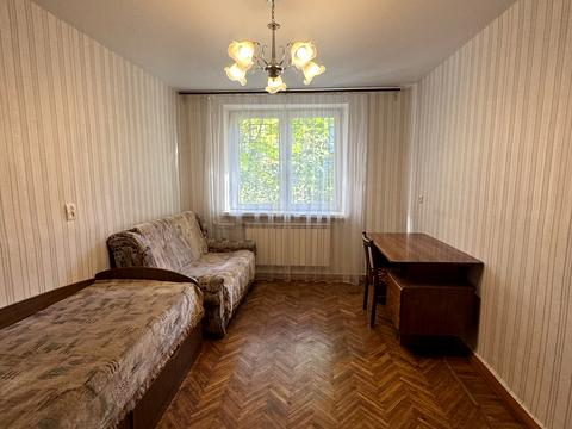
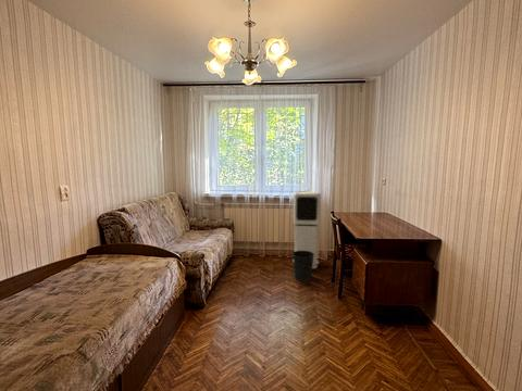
+ wastebasket (302, 265)
+ air purifier (306, 228)
